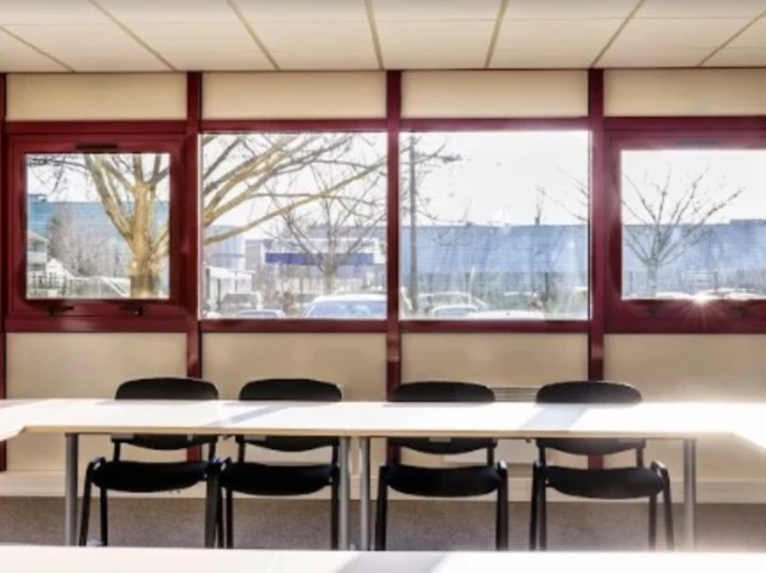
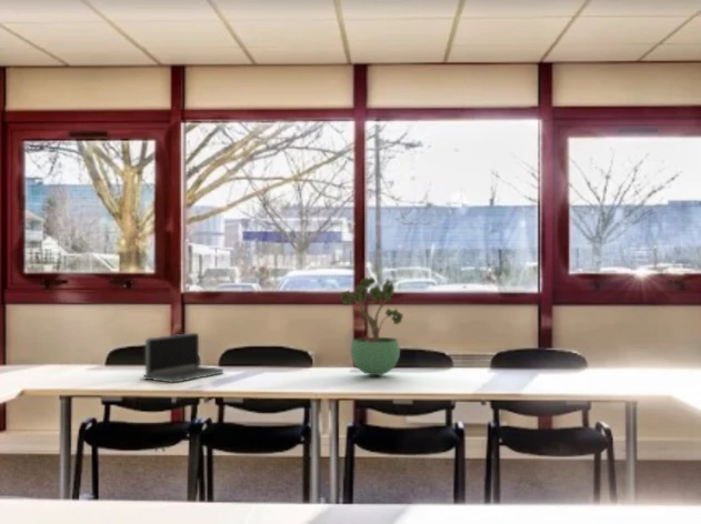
+ potted plant (372, 325)
+ laptop (181, 355)
